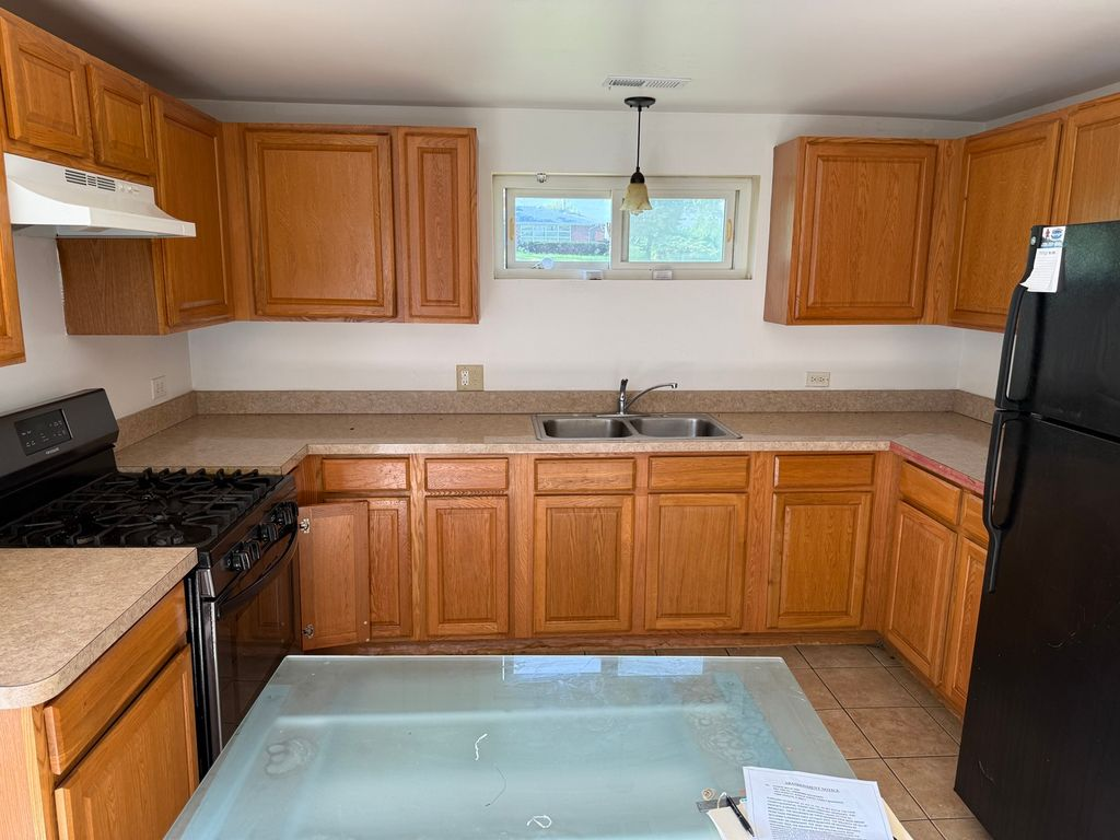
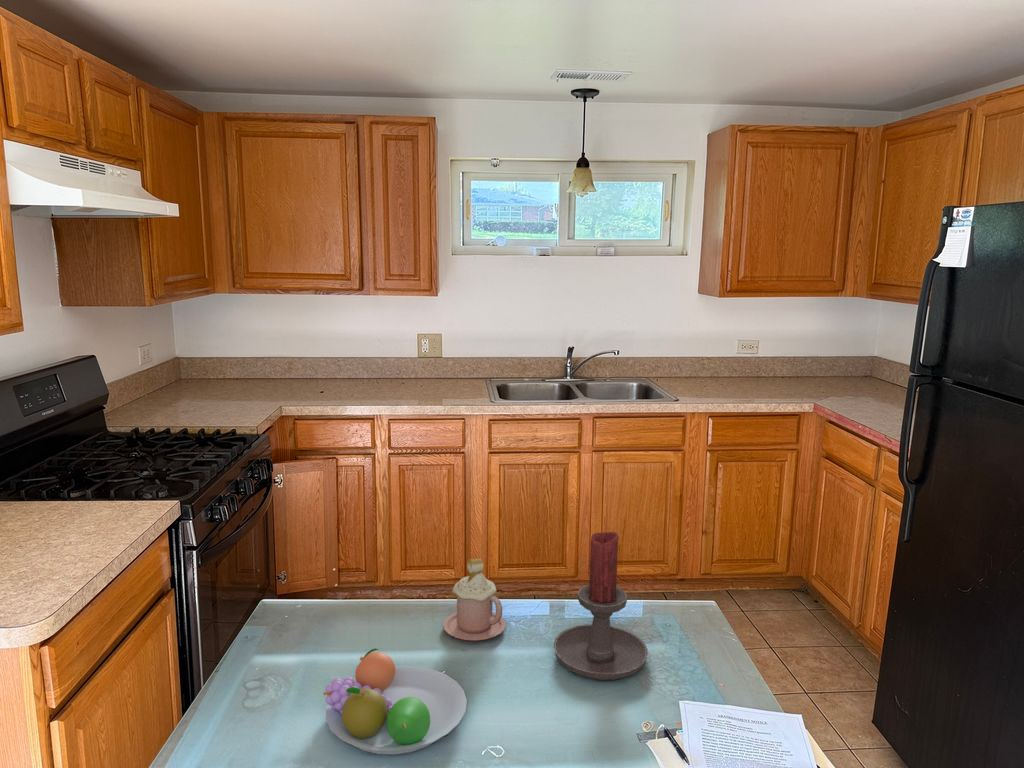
+ fruit bowl (395, 695)
+ mug (474, 594)
+ candle holder (601, 590)
